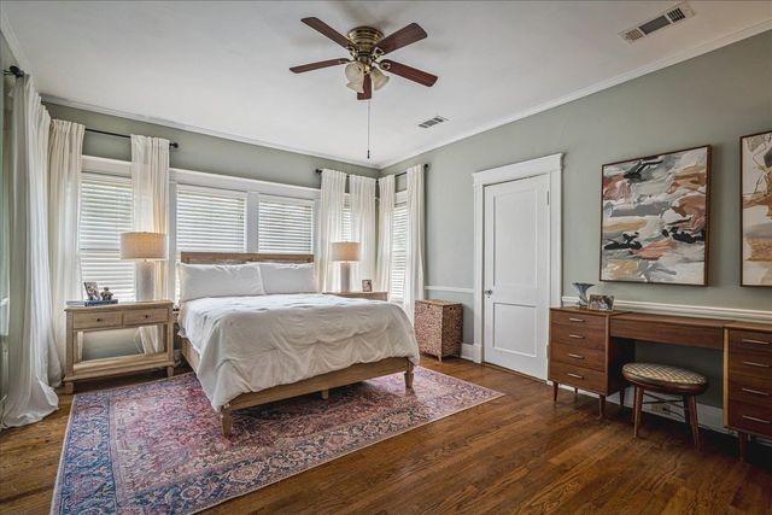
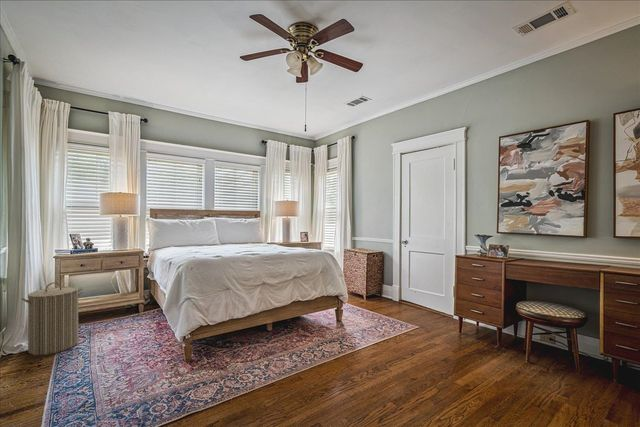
+ laundry hamper (54, 314)
